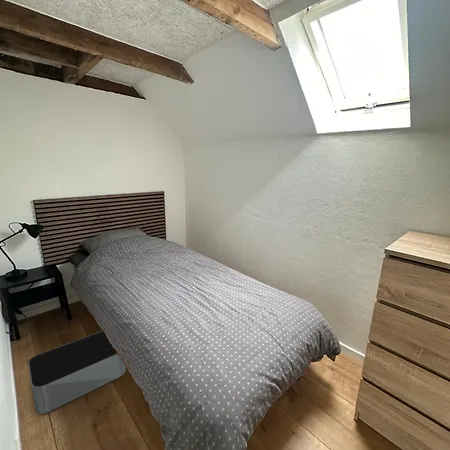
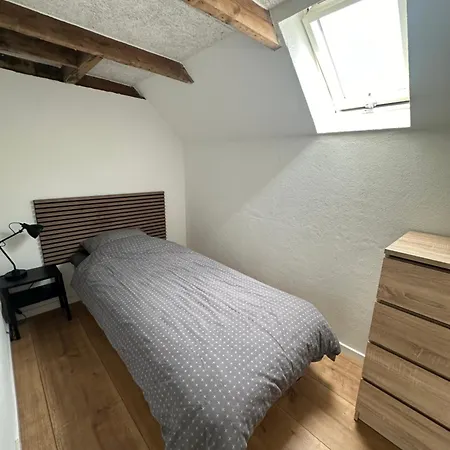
- storage bin (79, 365)
